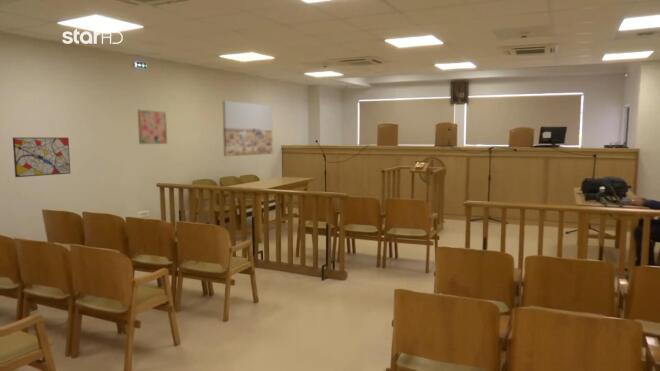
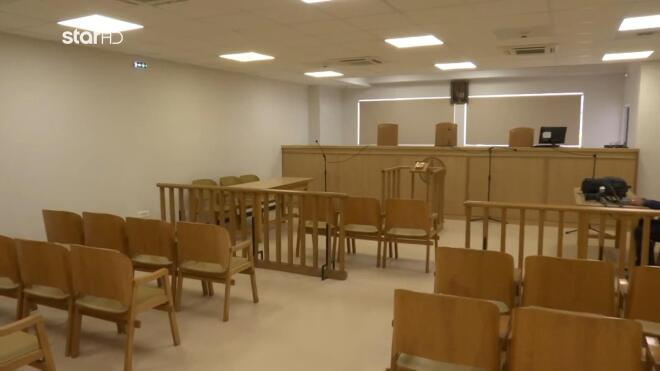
- wall art (43, 156)
- wall art (249, 129)
- wall art (153, 127)
